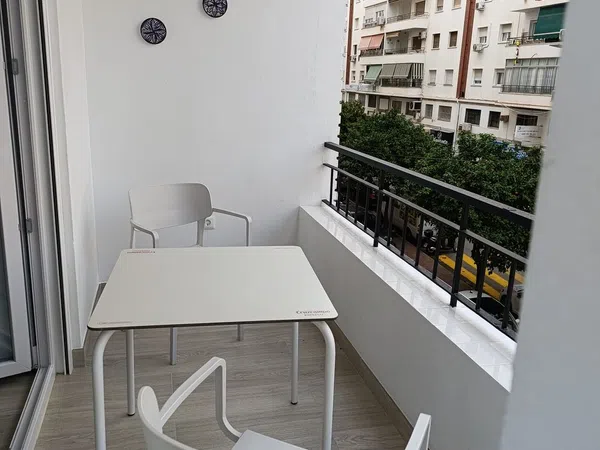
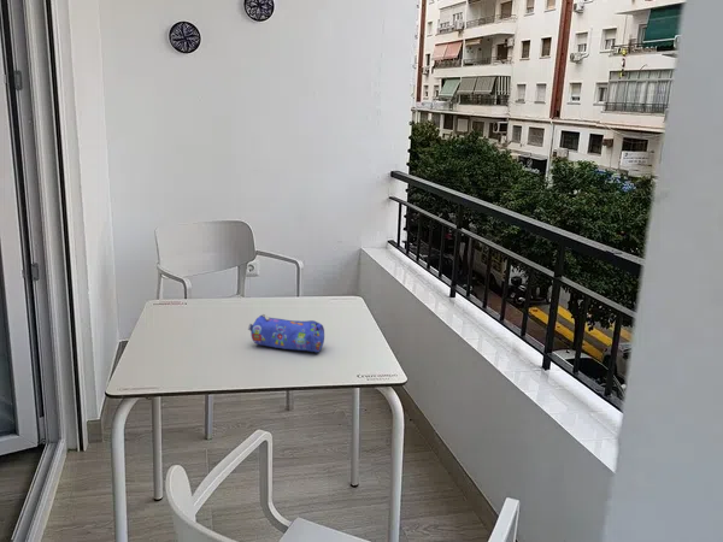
+ pencil case (287, 332)
